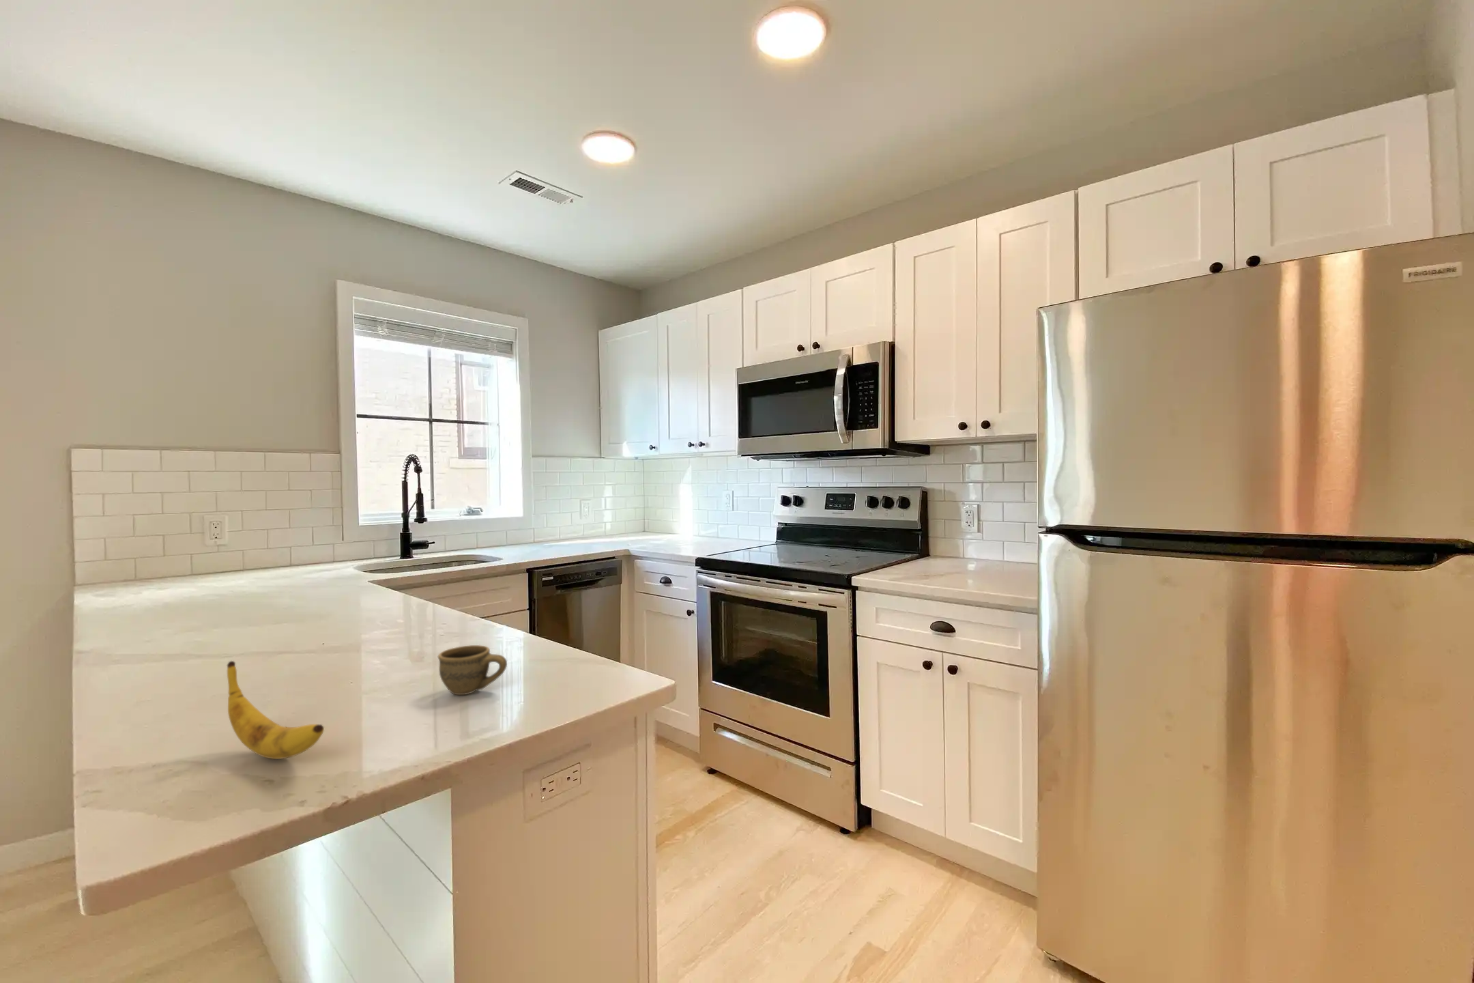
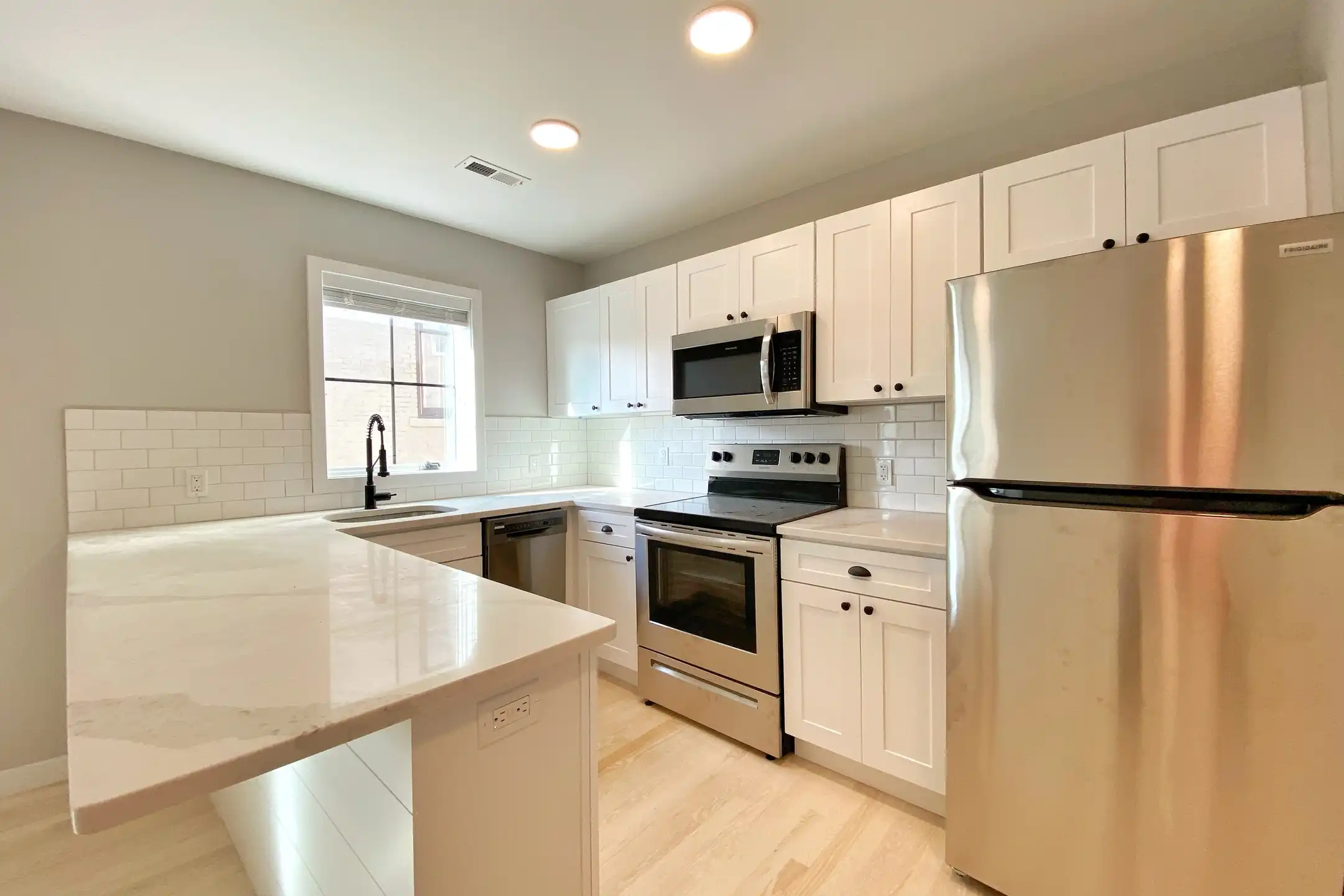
- cup (473, 671)
- banana (268, 718)
